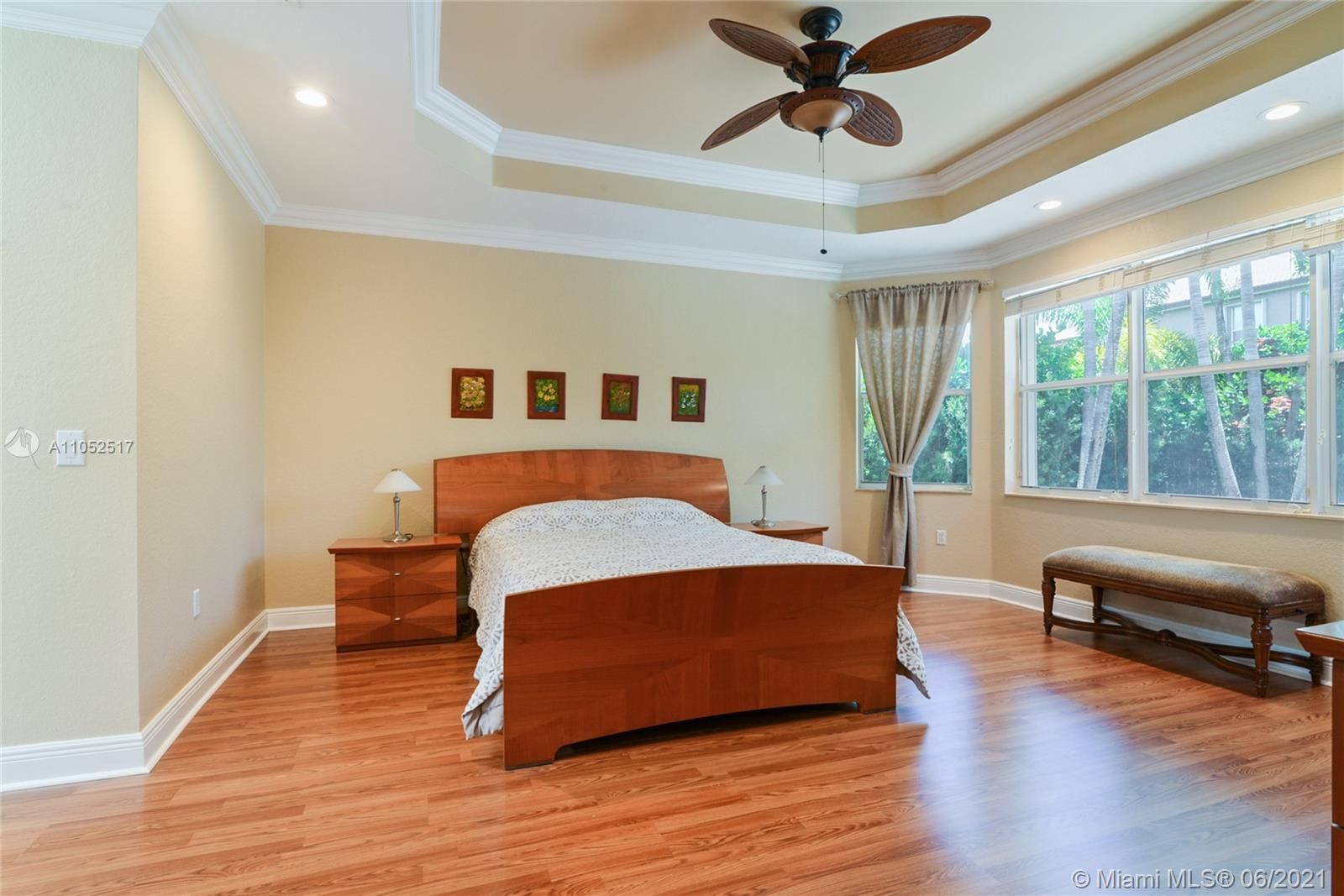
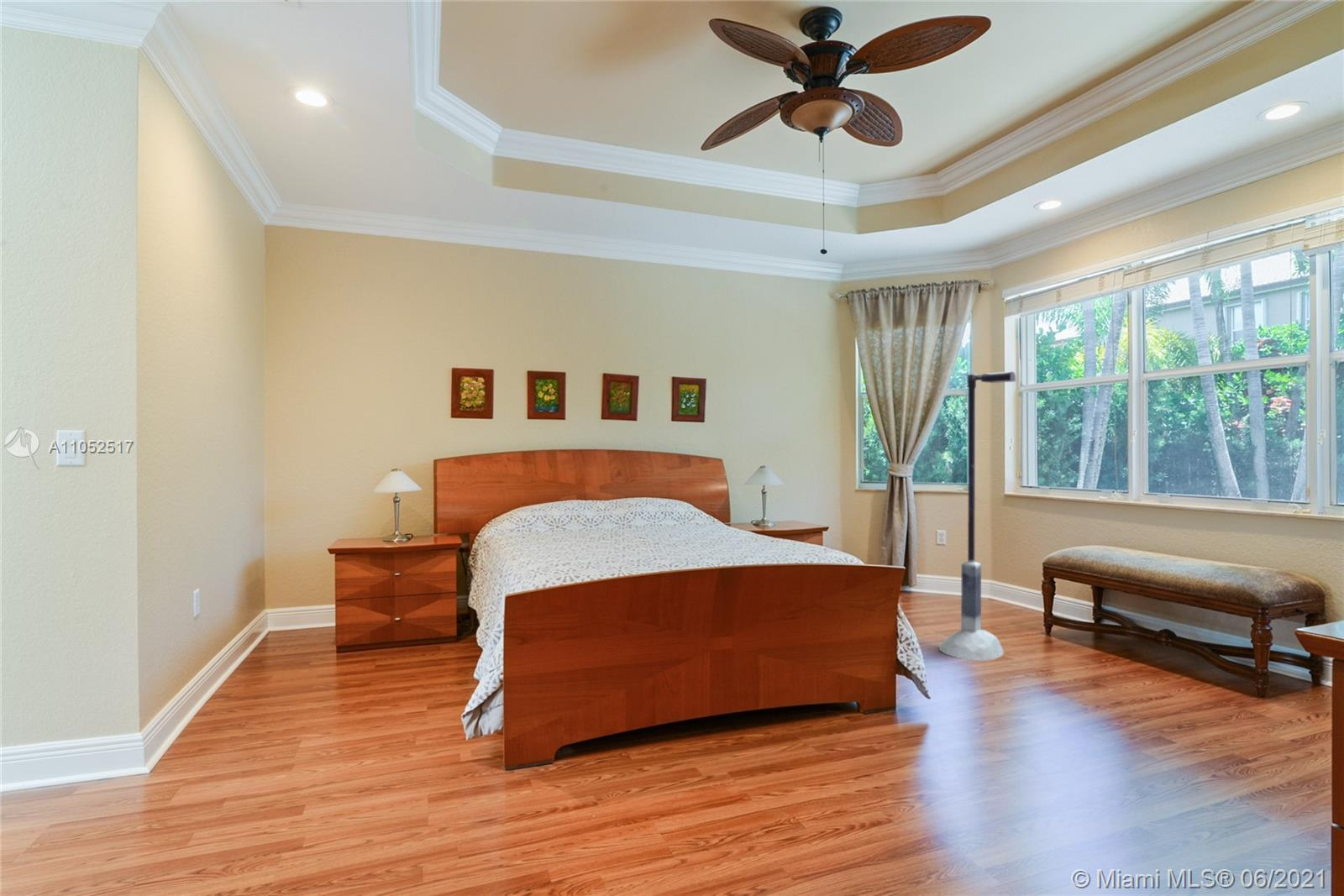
+ floor lamp (974, 512)
